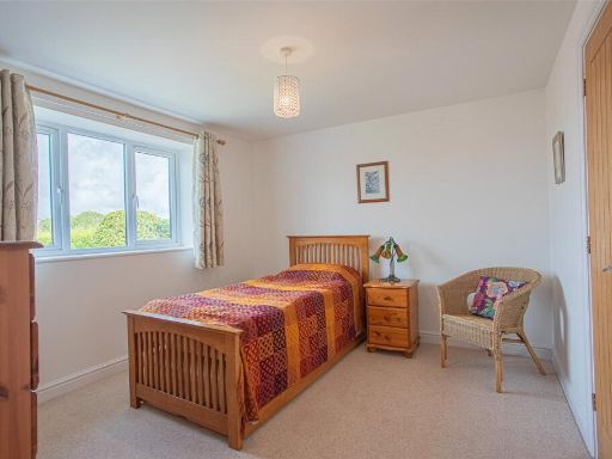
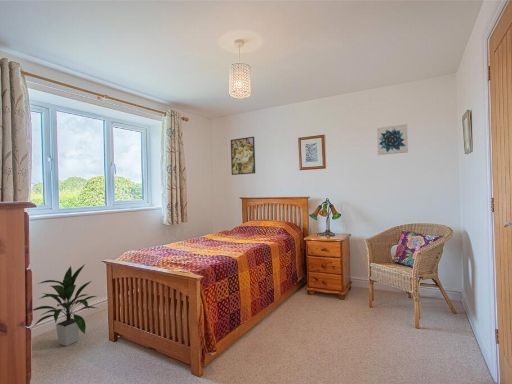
+ indoor plant (67, 305)
+ wall art (392, 139)
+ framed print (242, 156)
